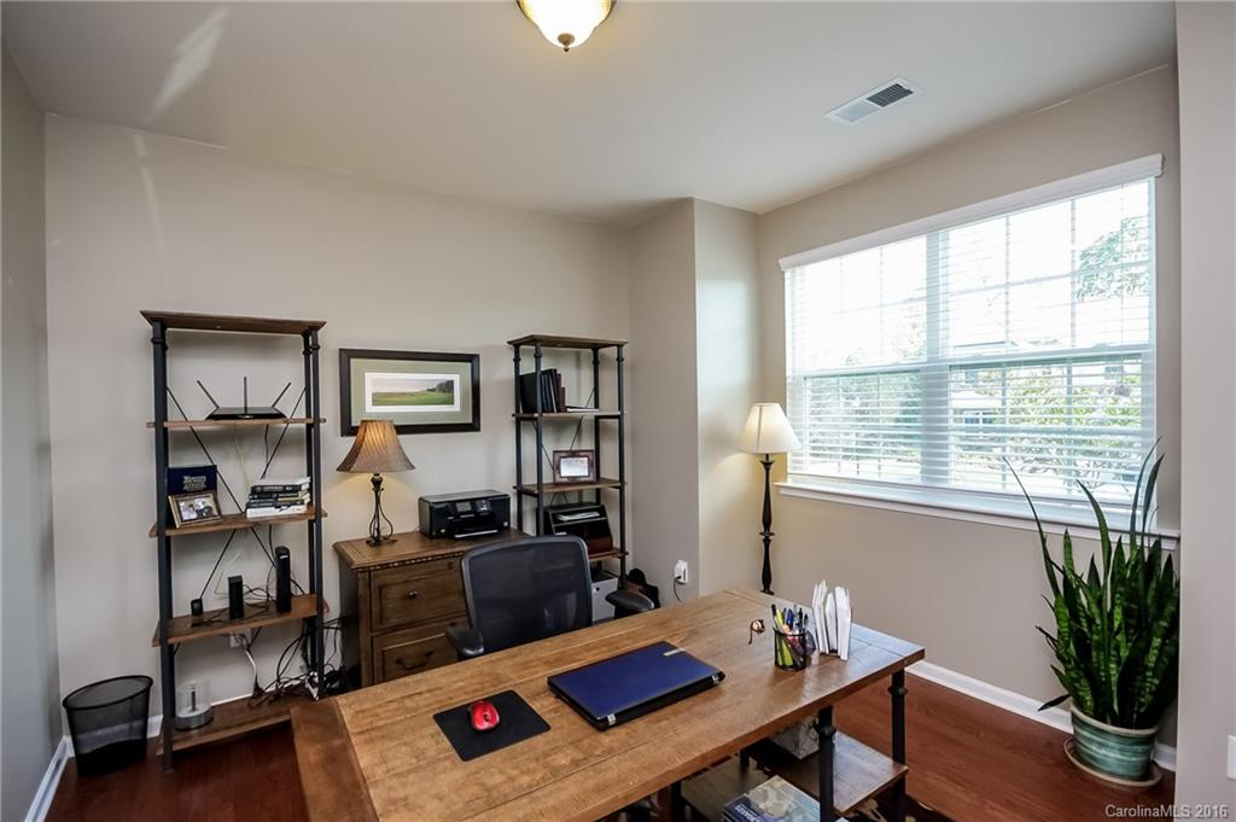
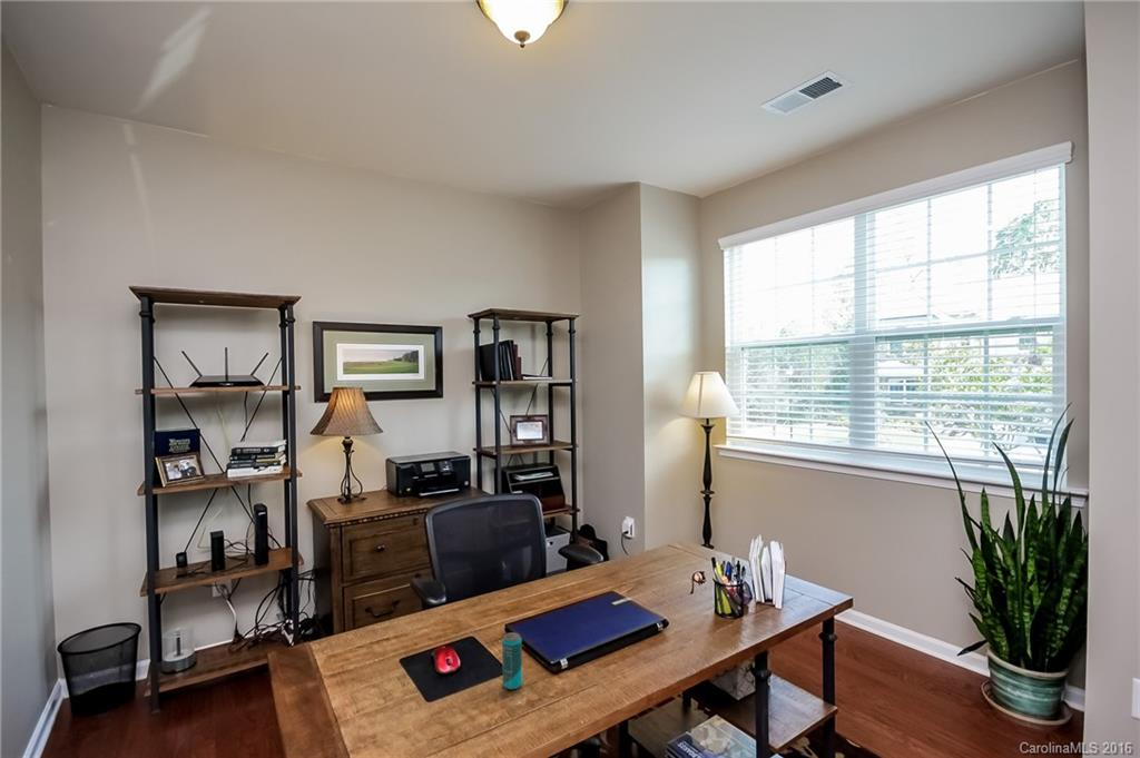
+ beverage can (512, 660)
